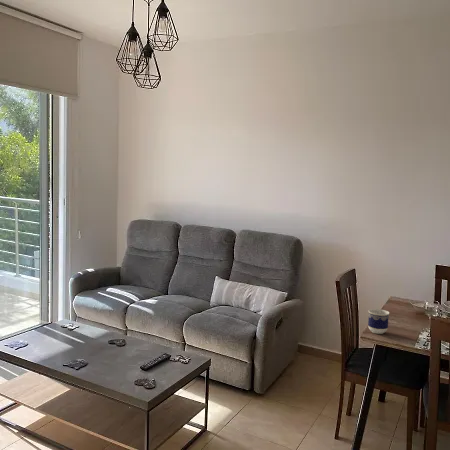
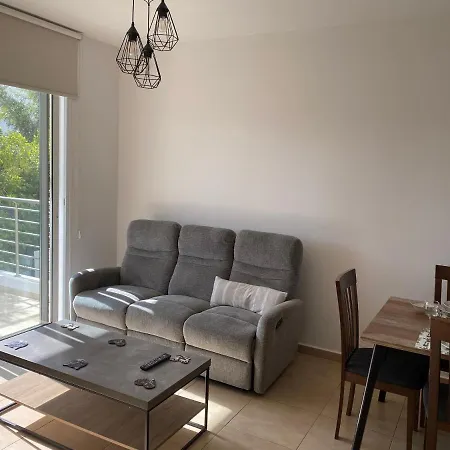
- cup (380, 321)
